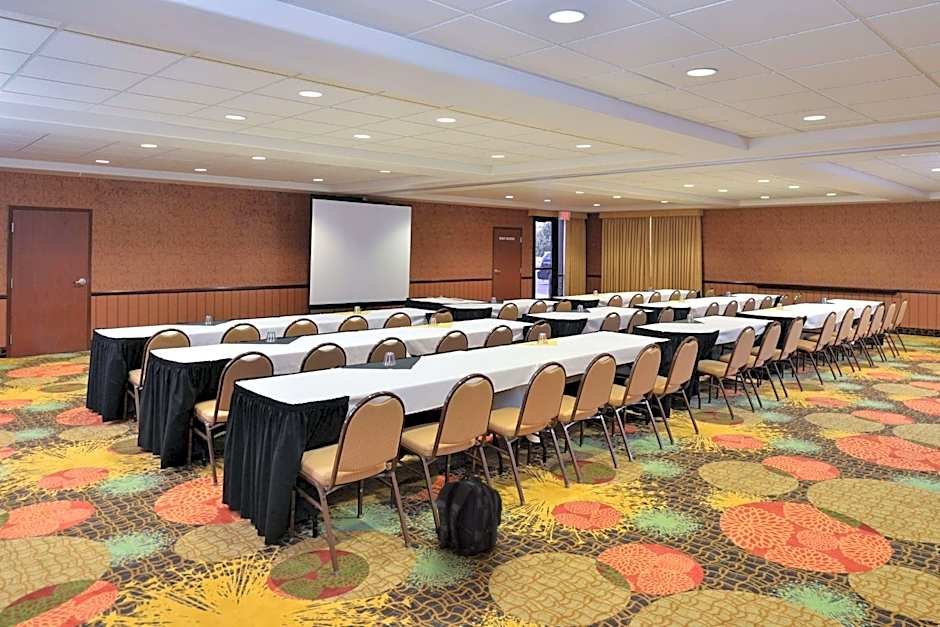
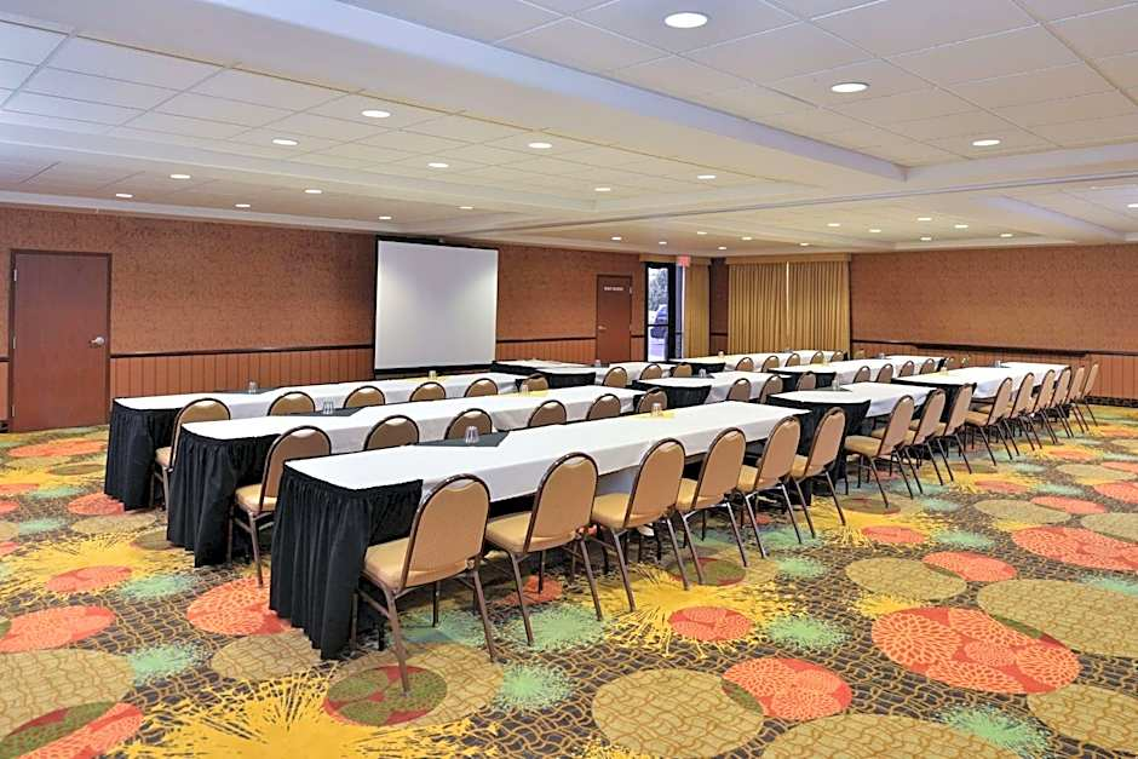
- backpack (468, 506)
